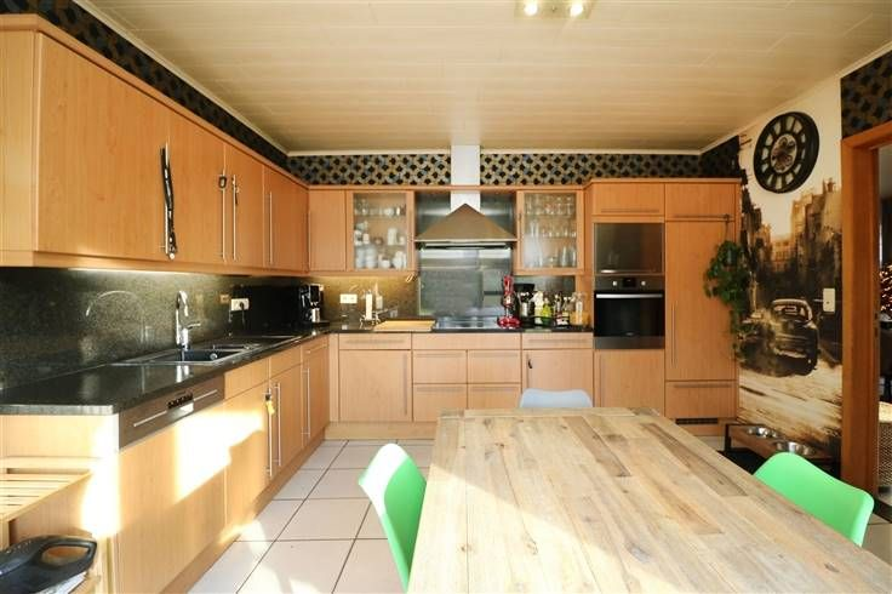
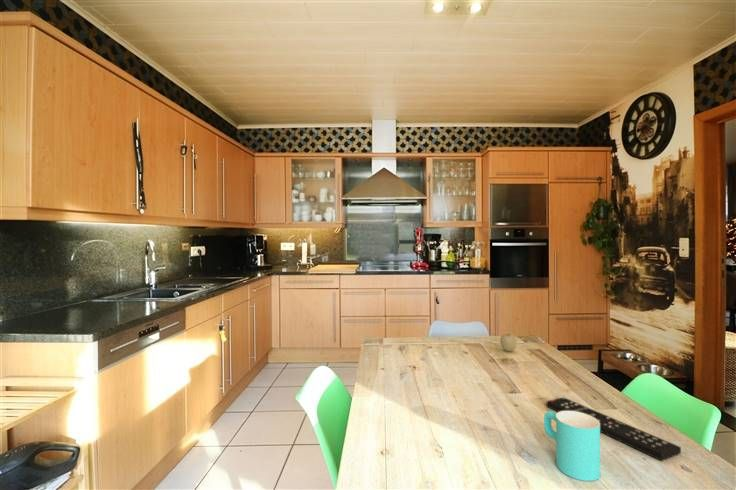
+ remote control (604, 422)
+ cup (573, 439)
+ fruit (508, 342)
